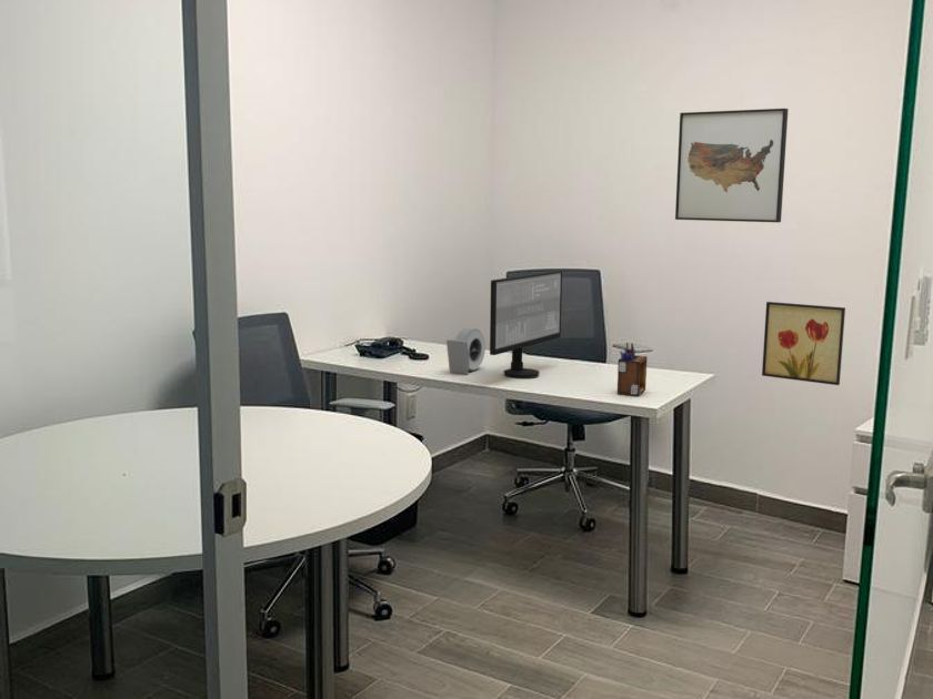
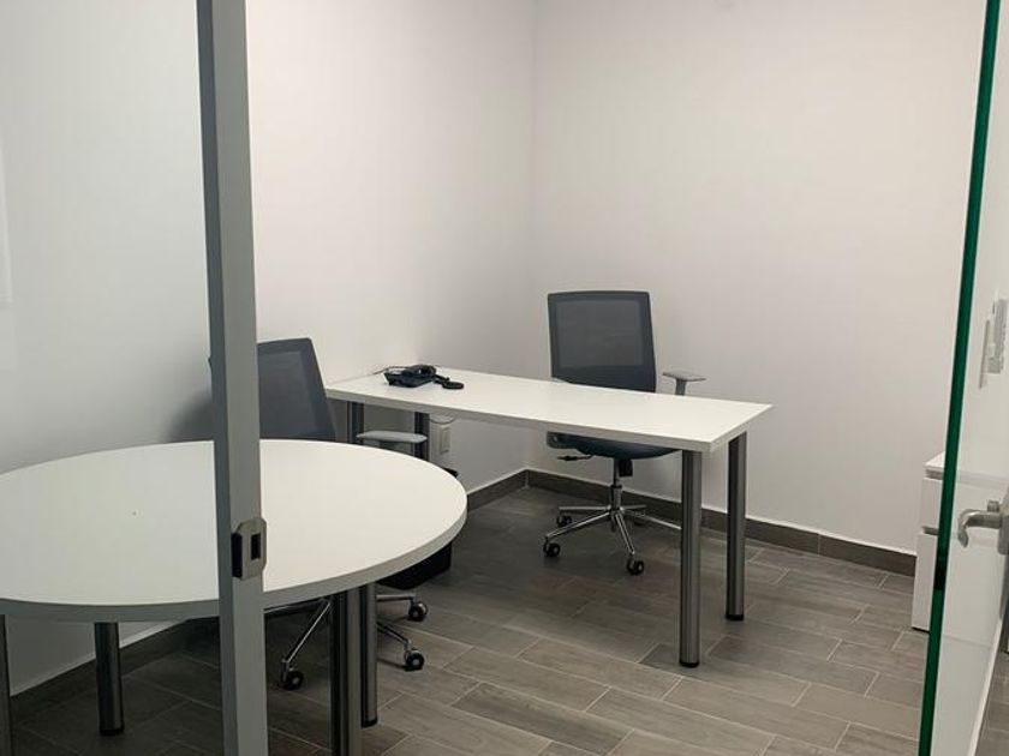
- computer monitor (522, 325)
- alarm clock (468, 350)
- desk organizer (632, 368)
- wall art (802, 342)
- wall art (729, 165)
